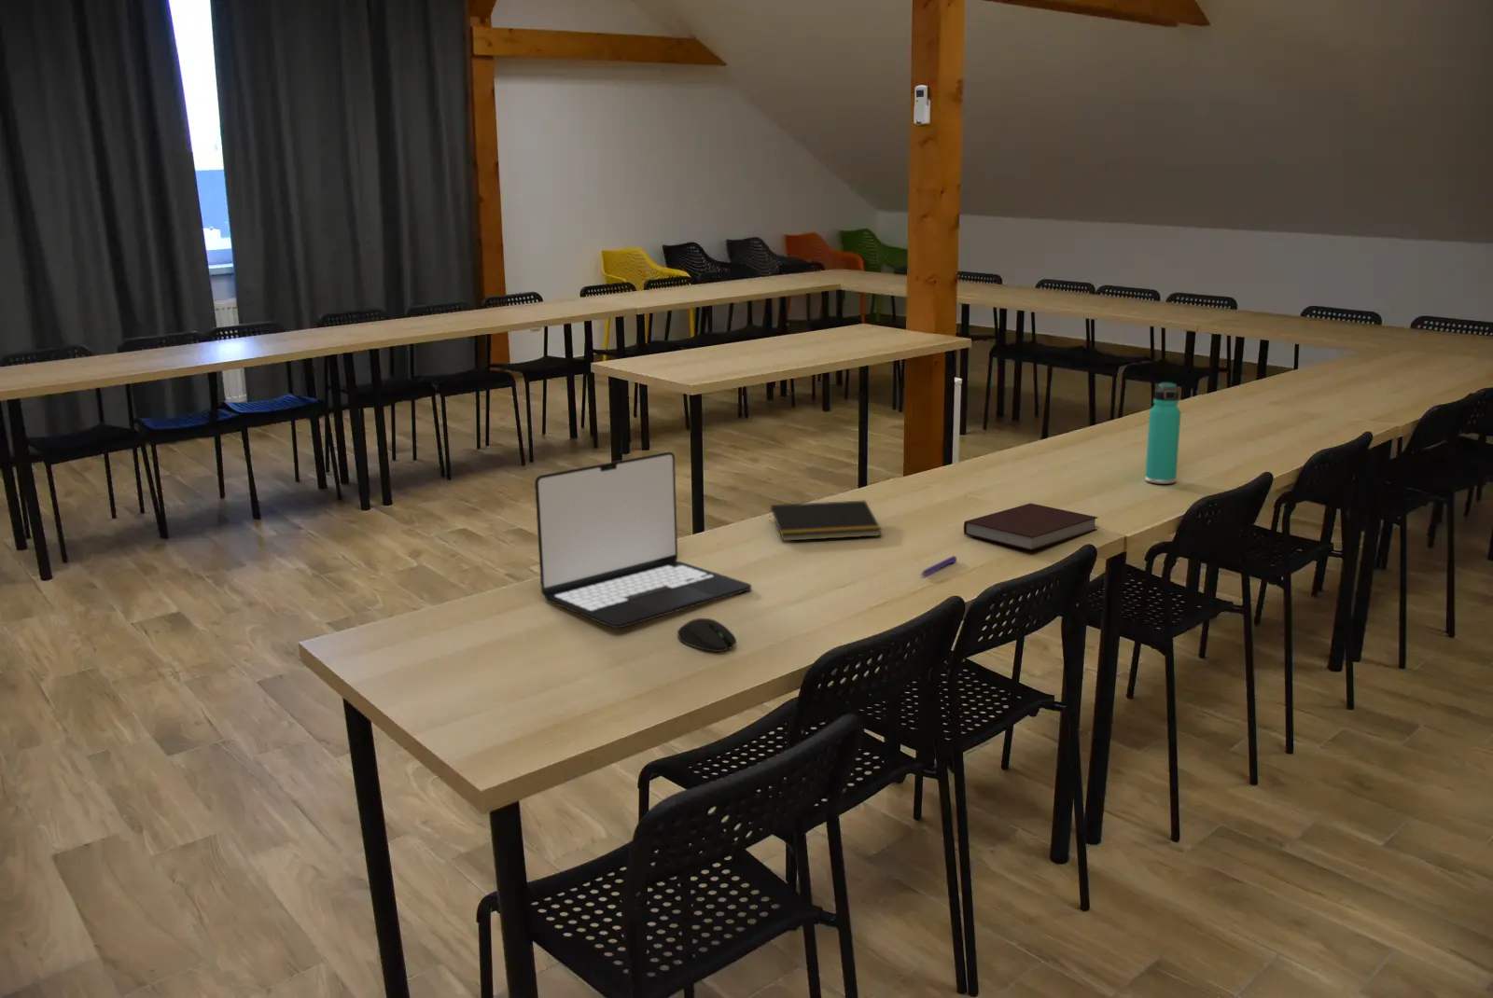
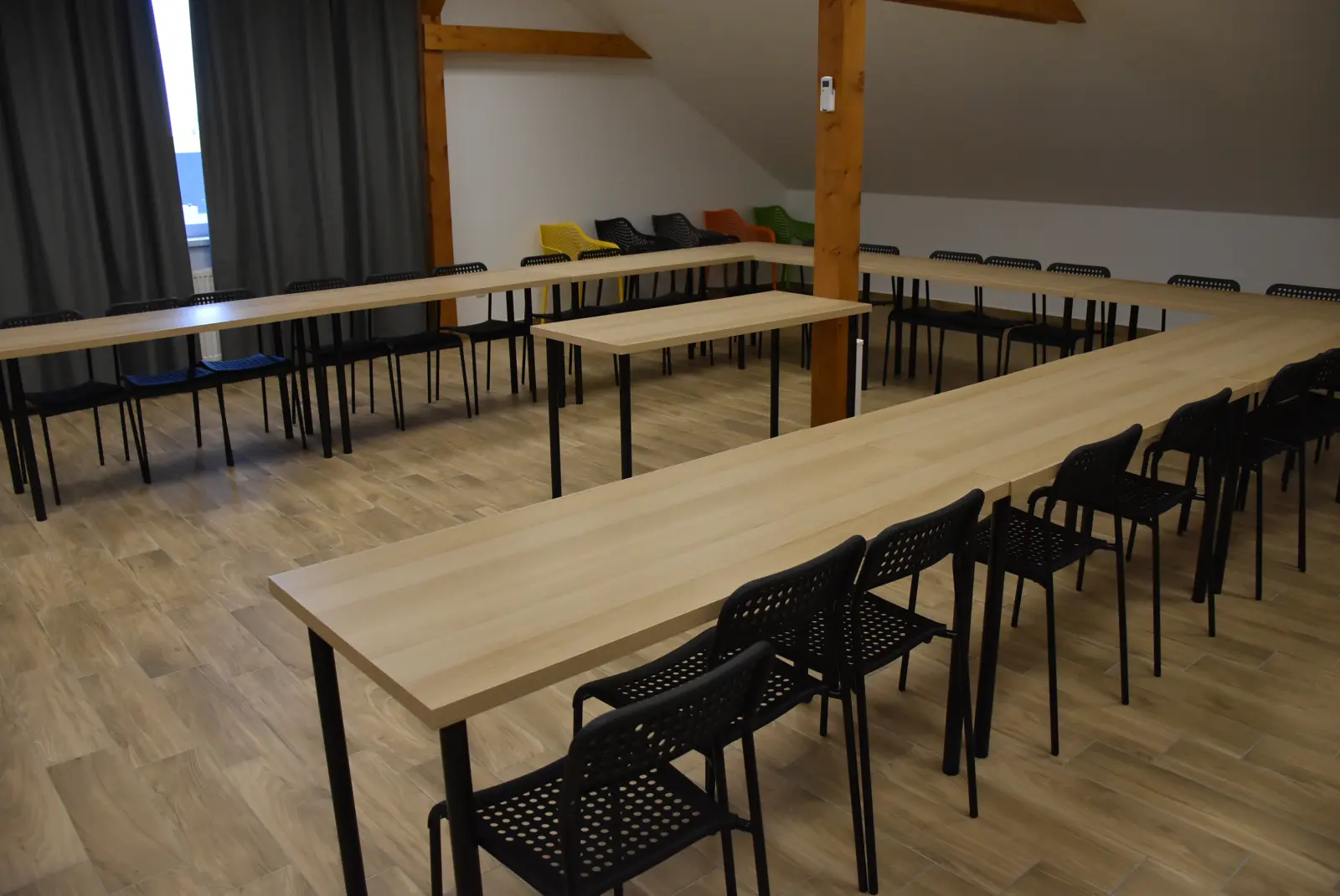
- notepad (824, 519)
- pen (938, 565)
- notebook (1031, 525)
- computer mouse (706, 632)
- thermos bottle (1163, 432)
- laptop (646, 535)
